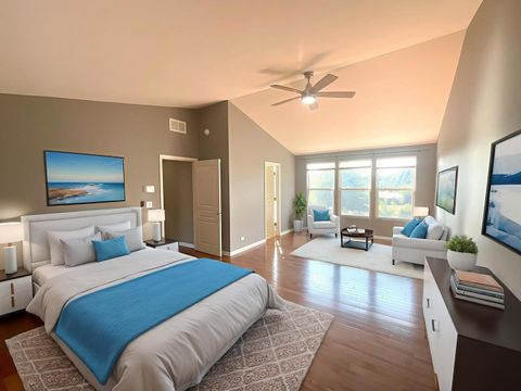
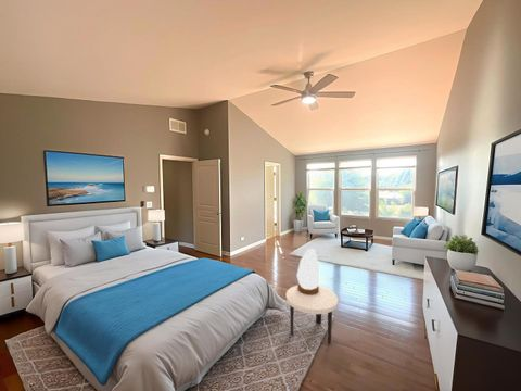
+ side table (310, 313)
+ table lamp (307, 269)
